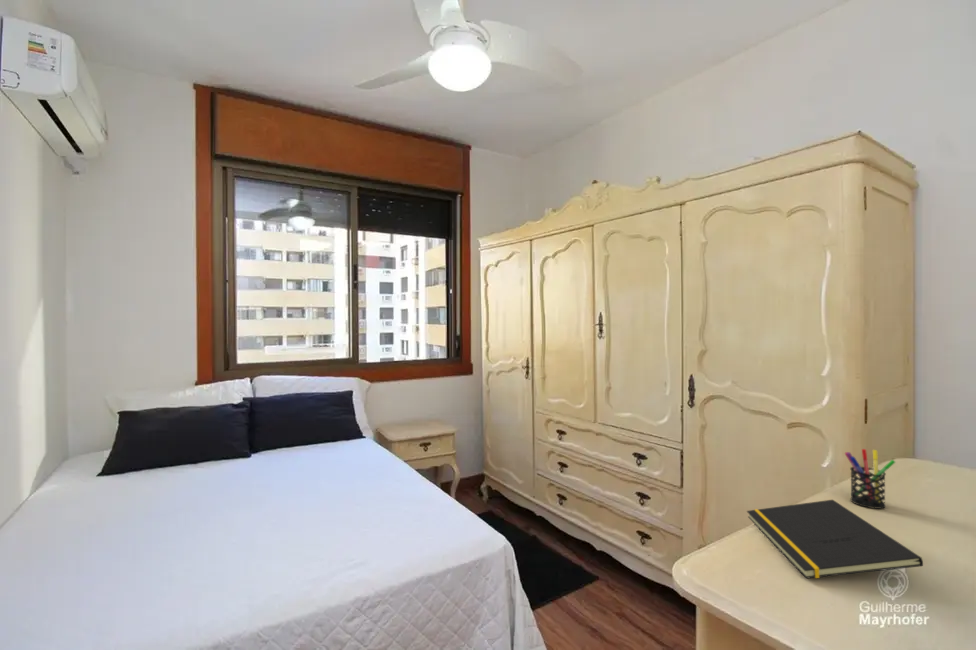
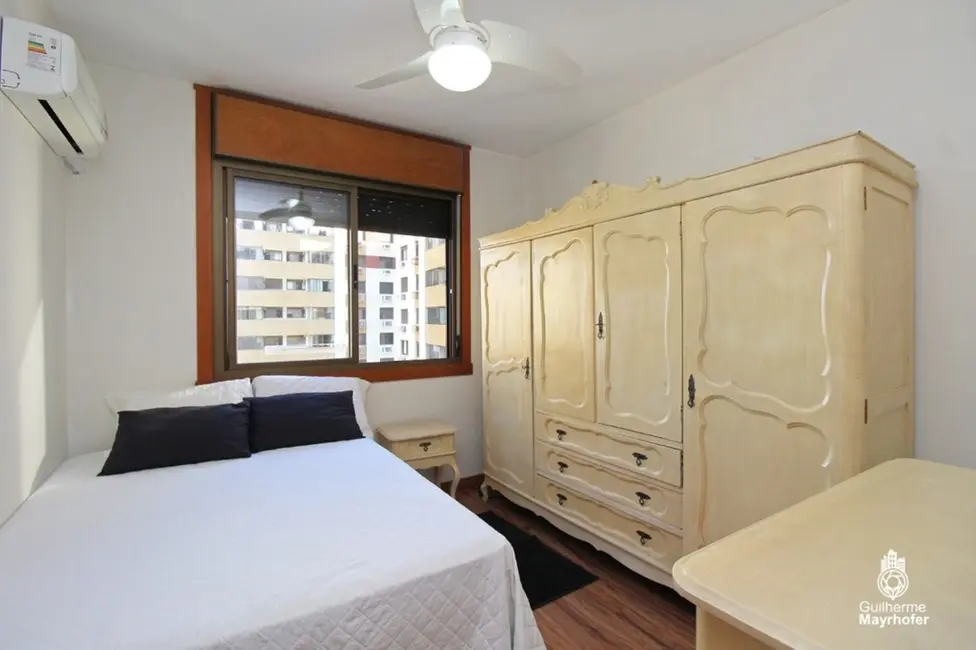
- notepad (821, 534)
- pen holder (871, 476)
